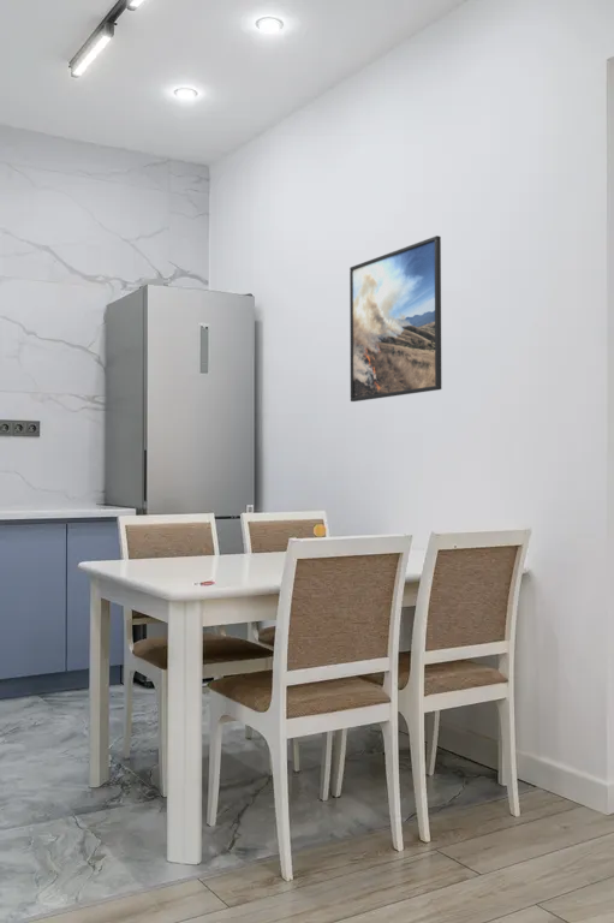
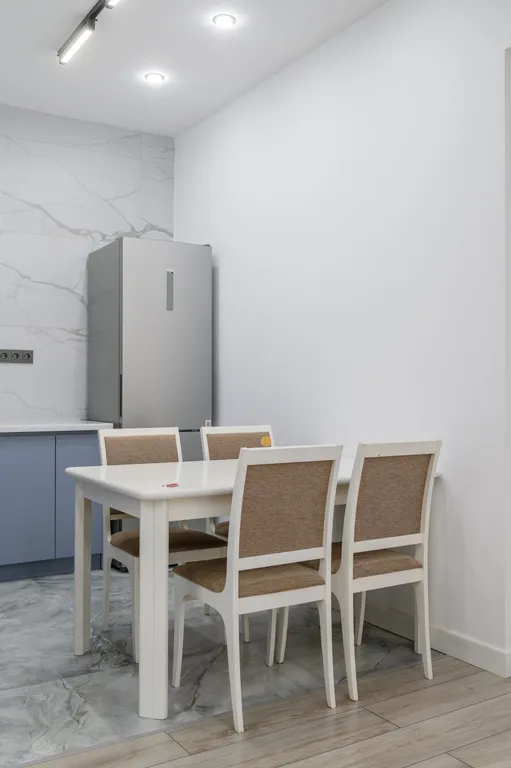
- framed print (392, 323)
